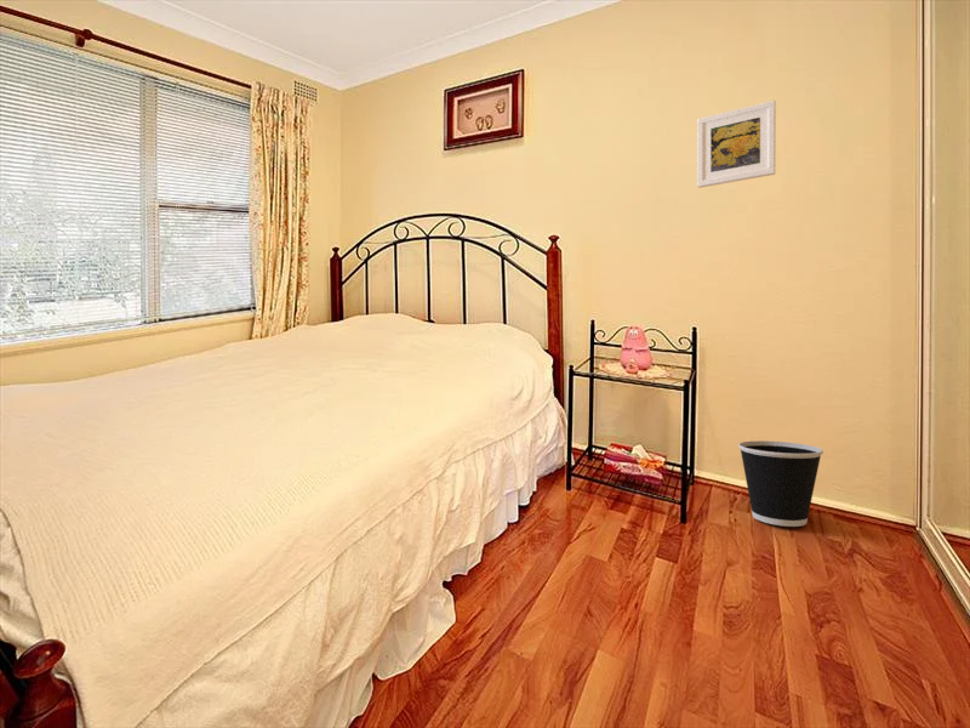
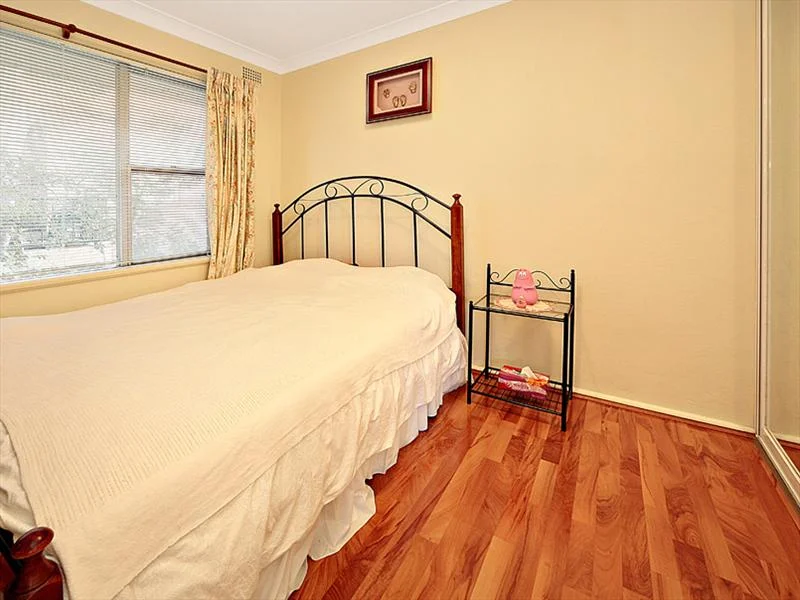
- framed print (735, 146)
- wastebasket (778, 482)
